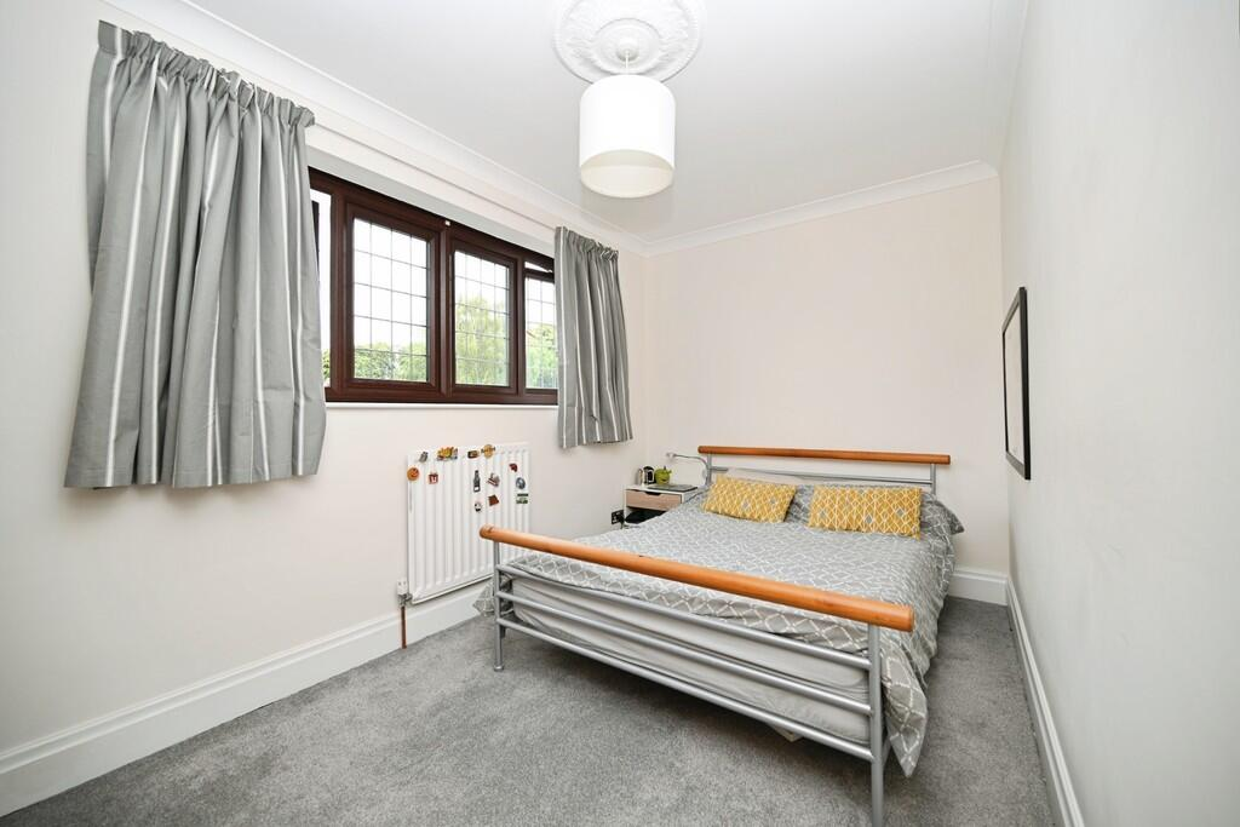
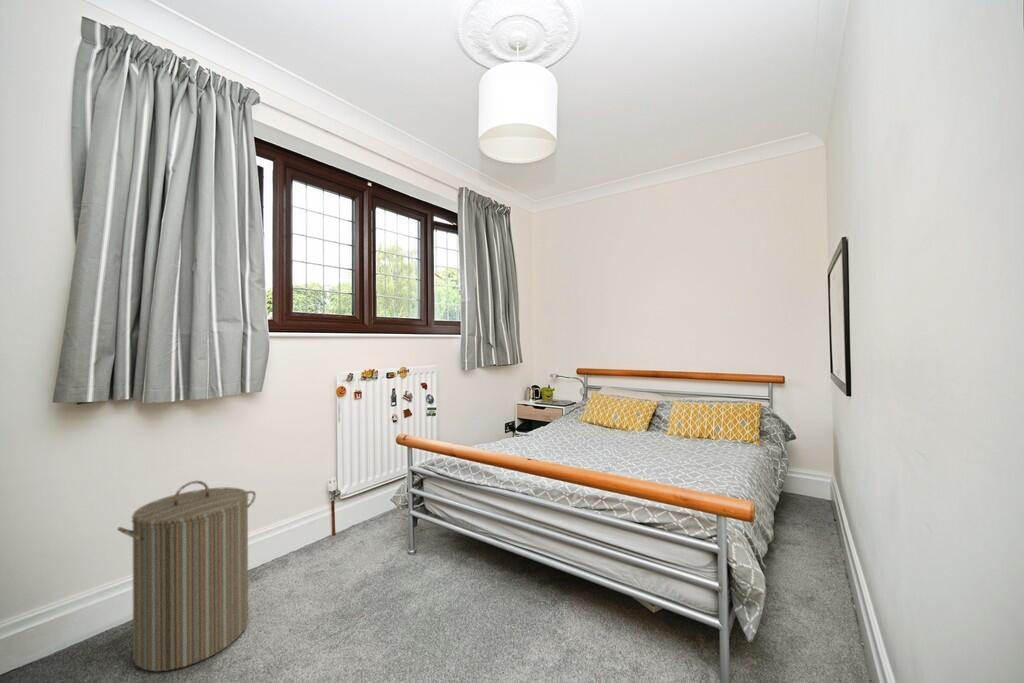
+ laundry hamper (194, 559)
